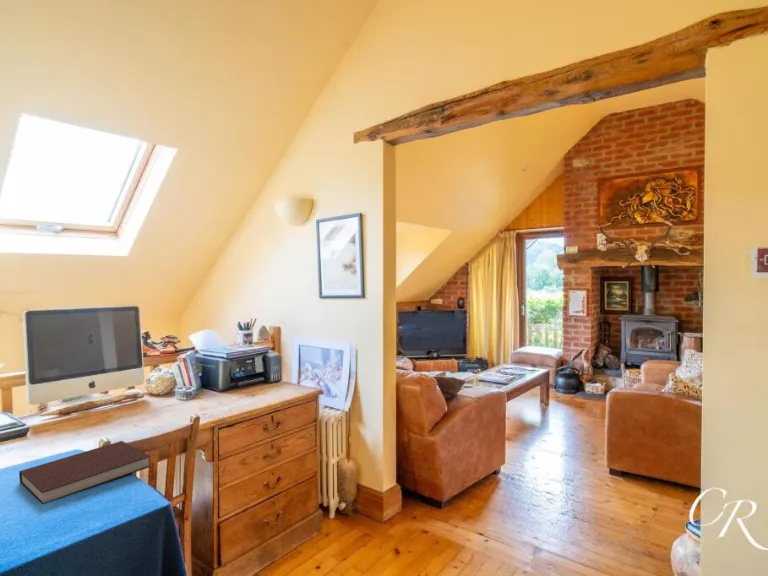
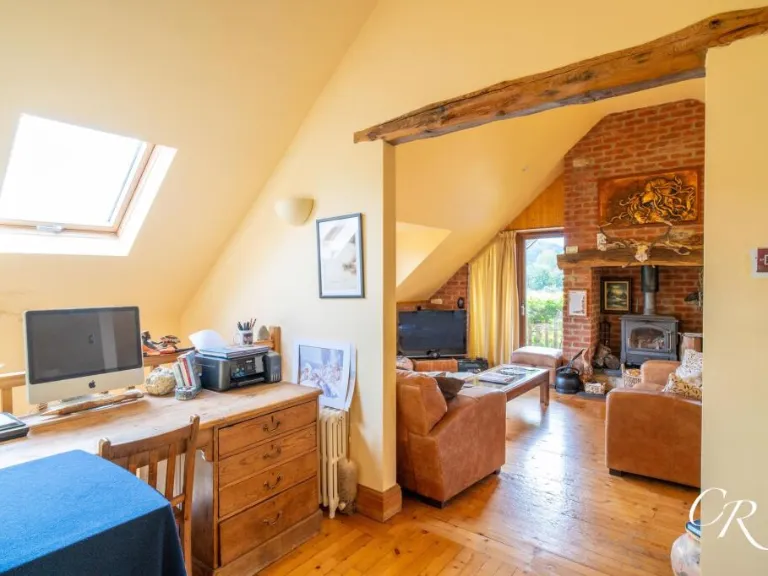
- notebook (87, 468)
